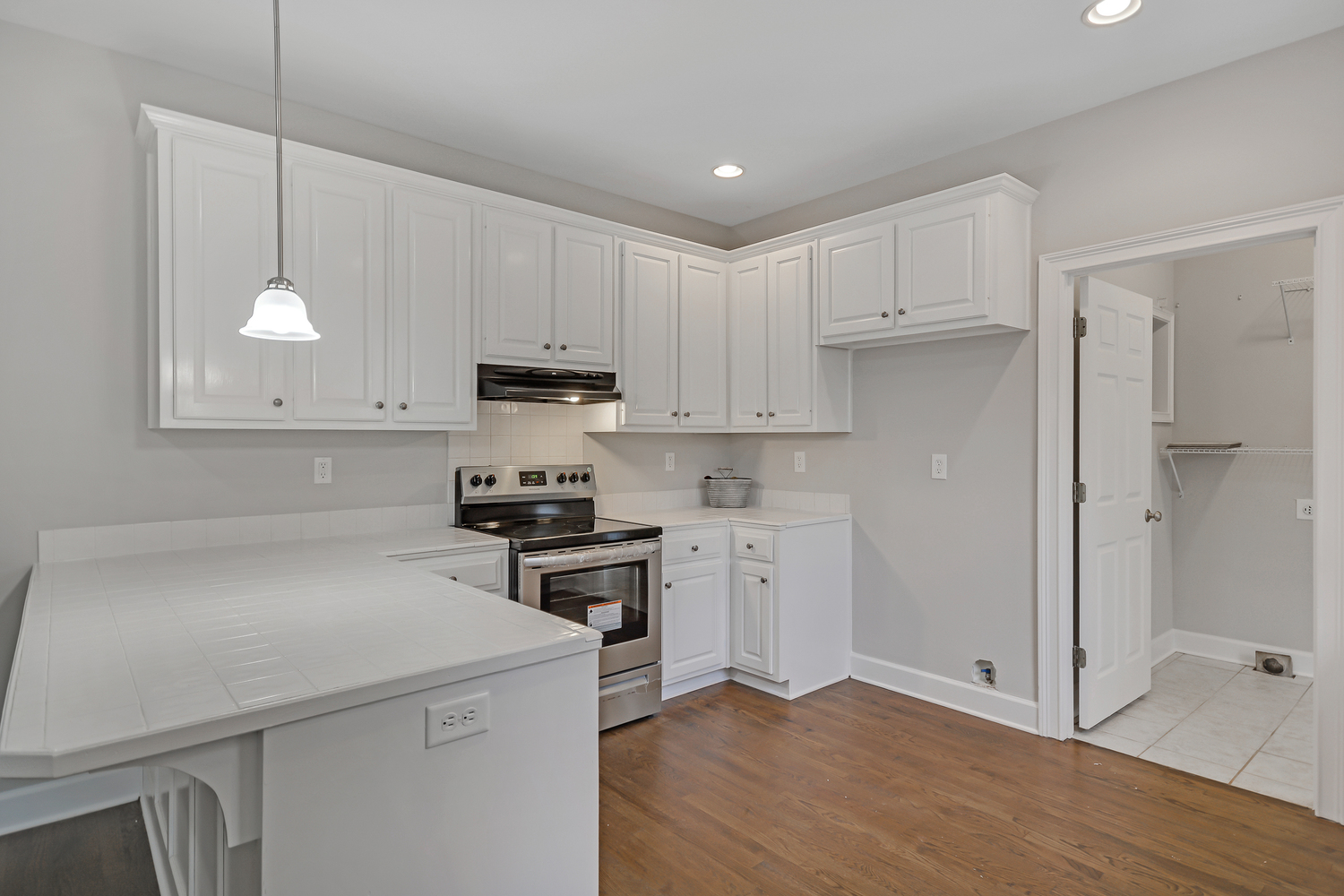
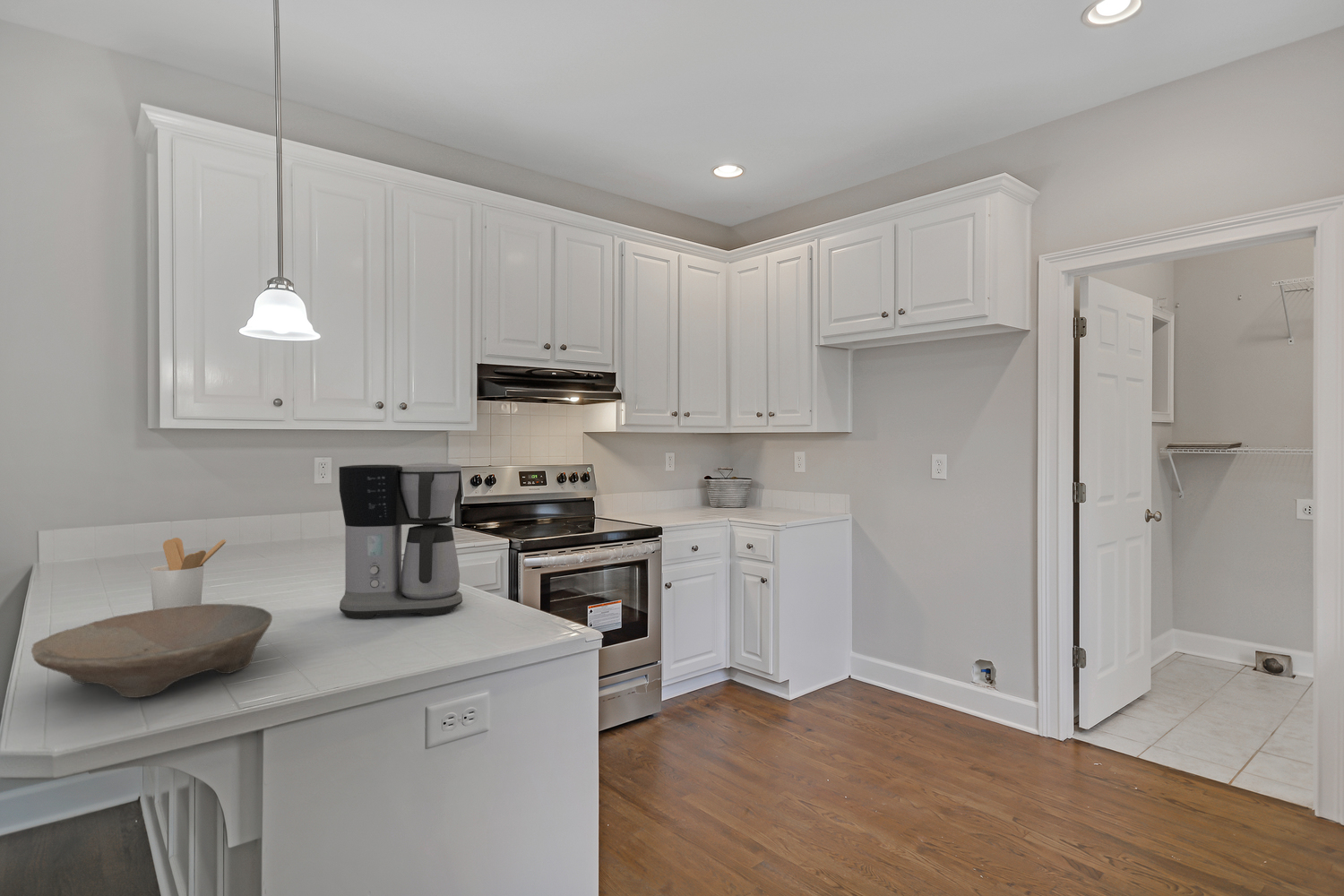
+ coffee maker (401, 537)
+ bowl (162, 652)
+ utensil holder (191, 579)
